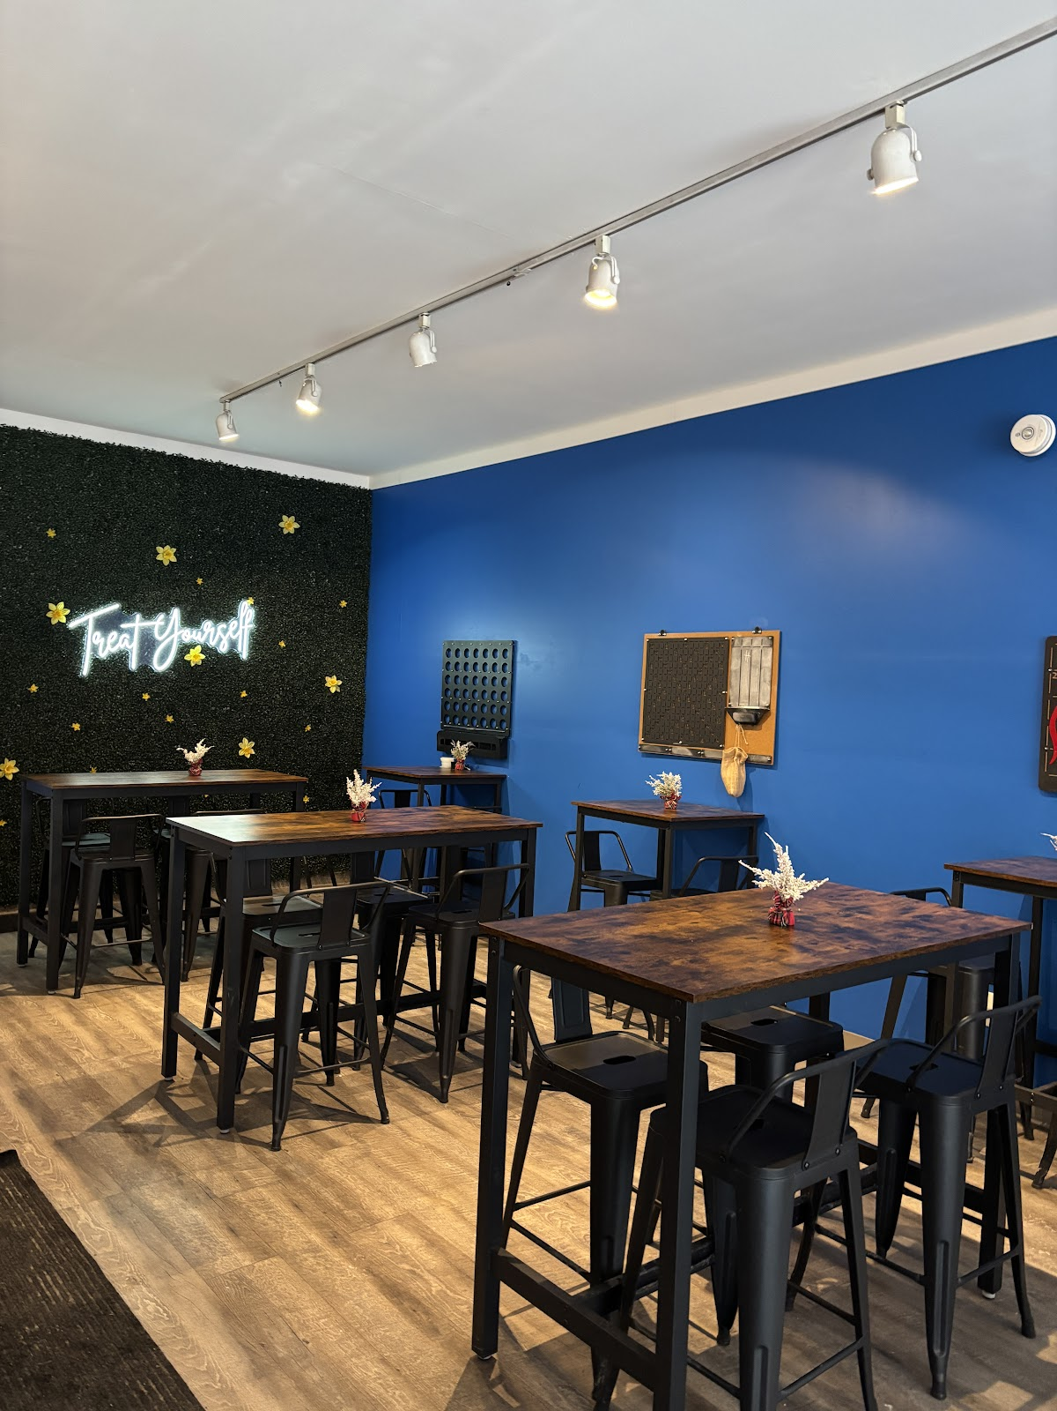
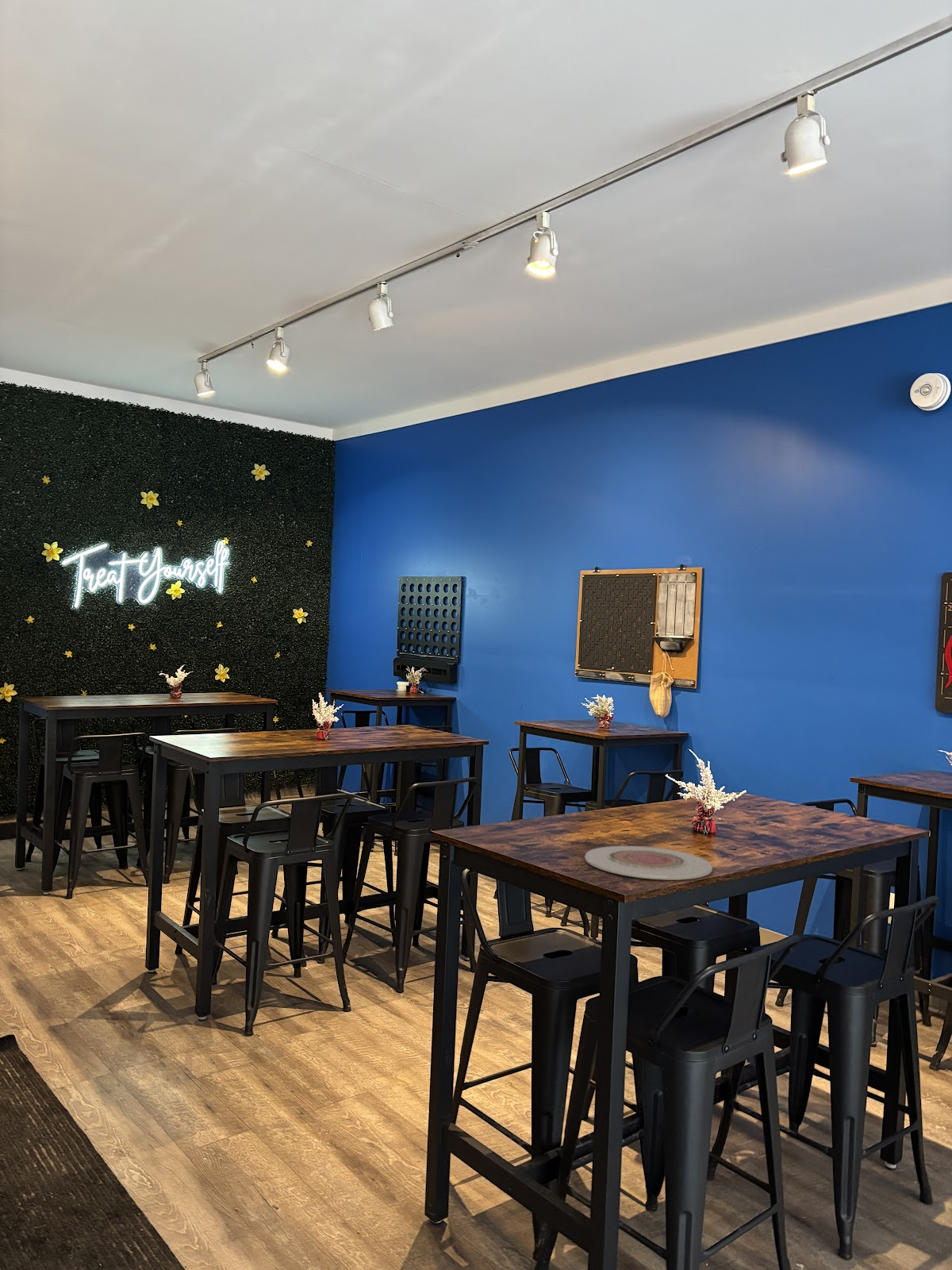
+ plate (647, 860)
